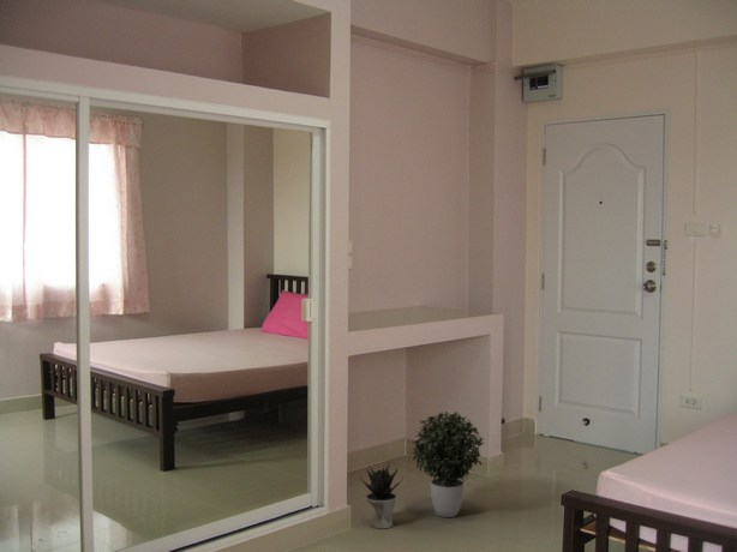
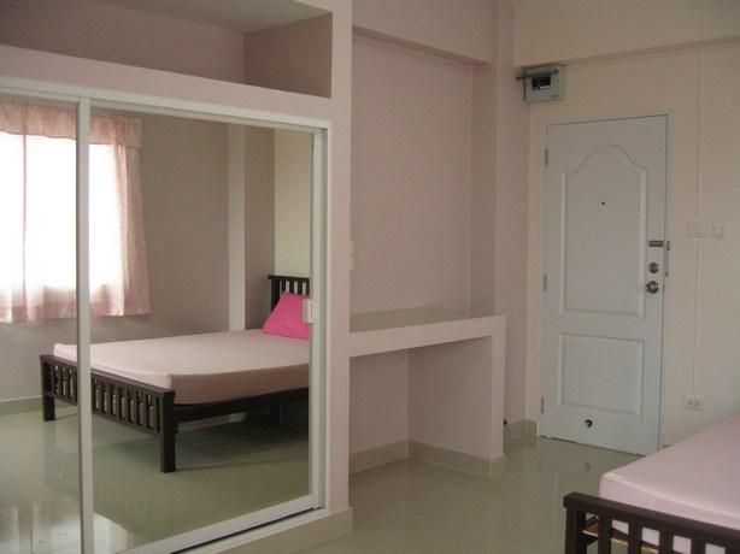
- potted plant (382, 493)
- potted plant (448, 462)
